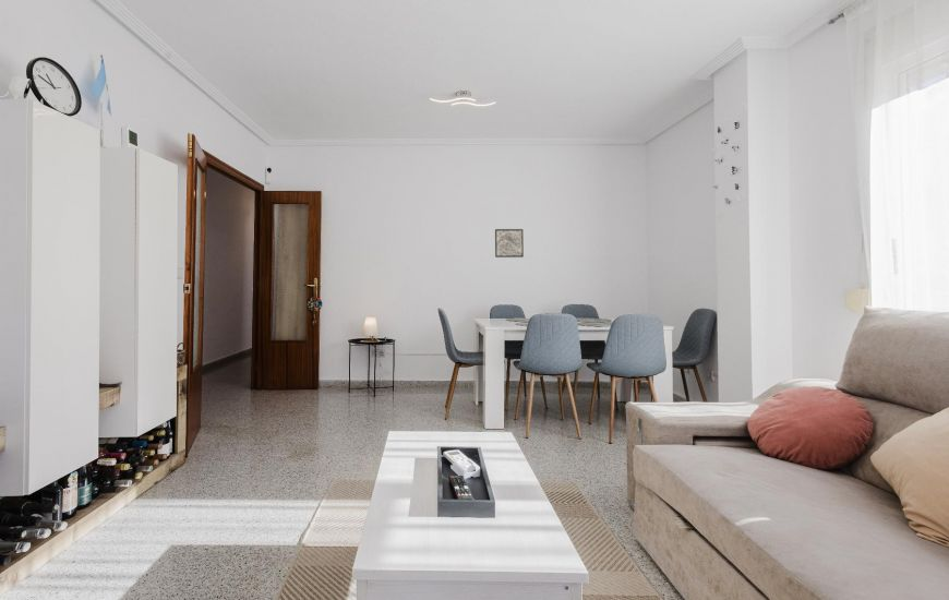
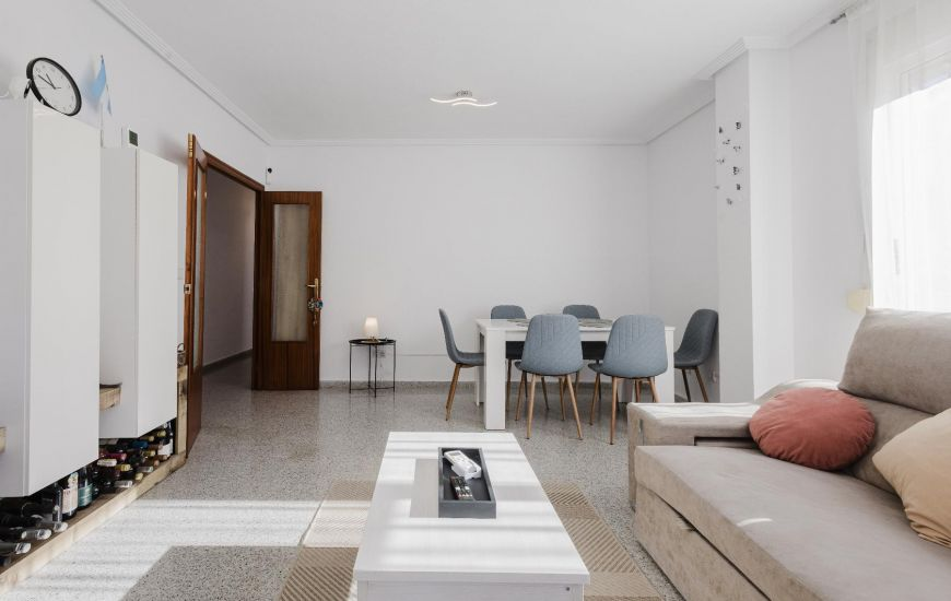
- wall art (508, 242)
